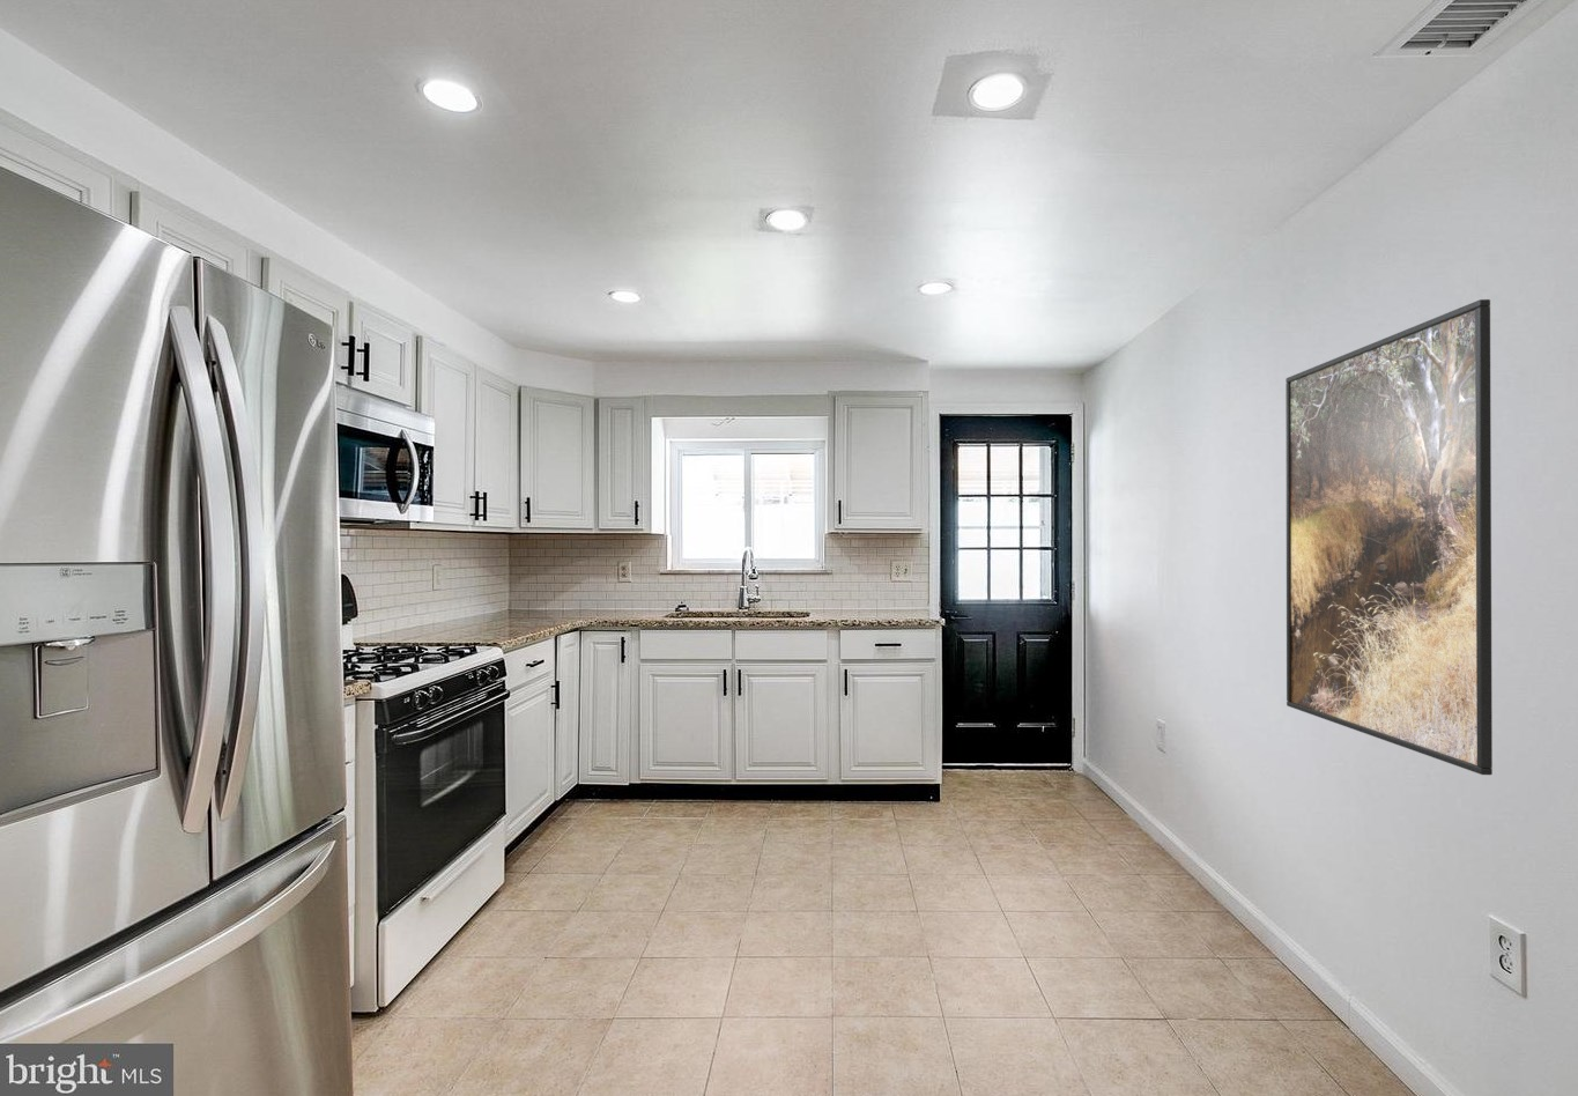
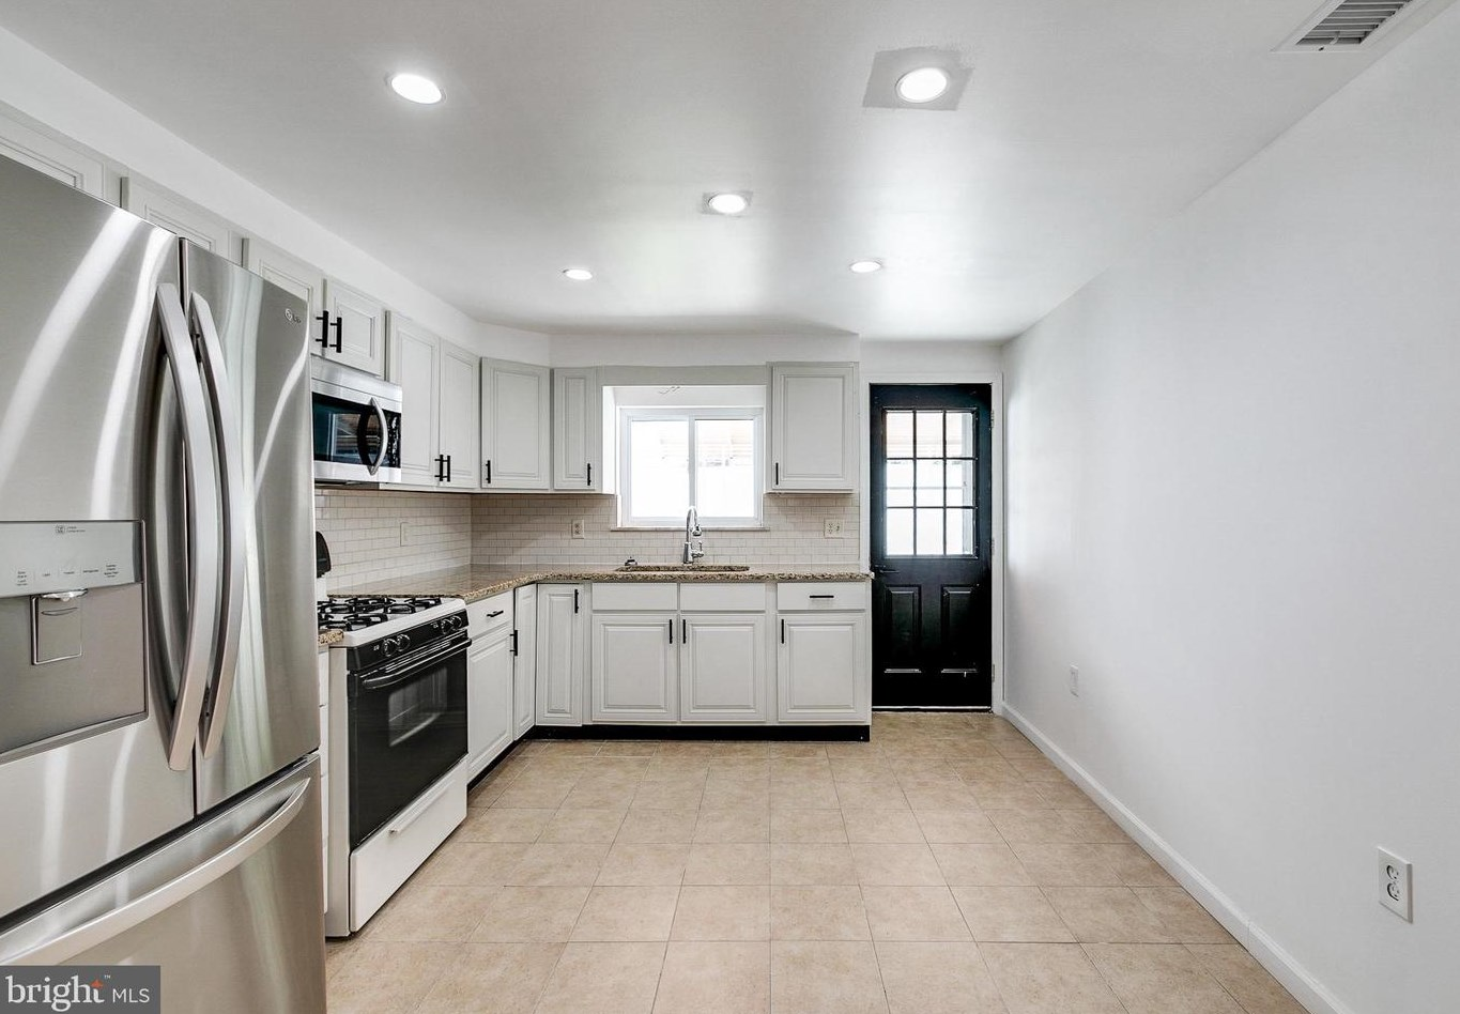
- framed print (1368, 538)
